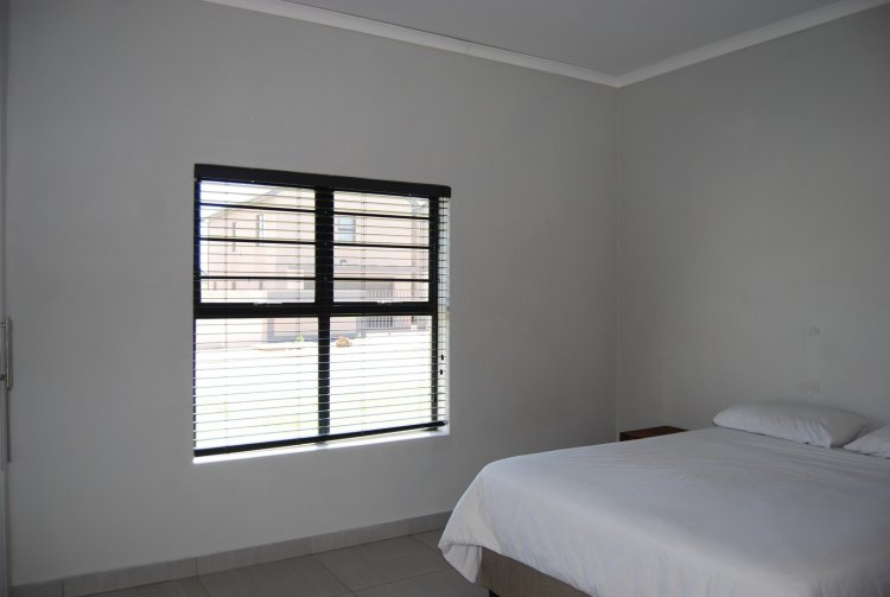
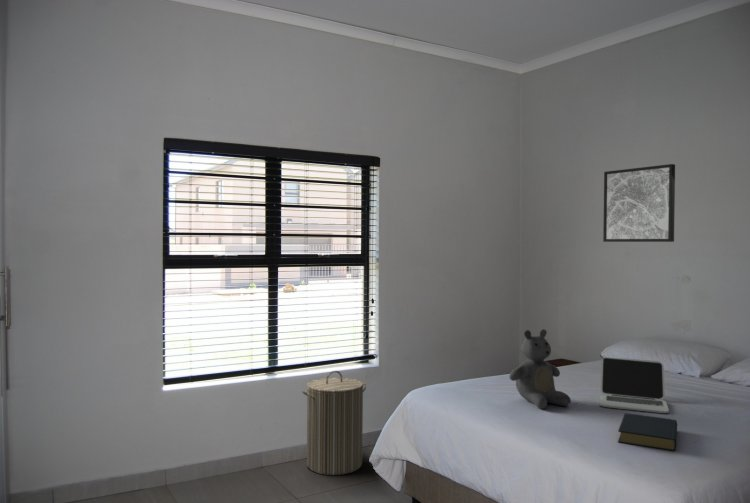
+ laptop (632, 383)
+ teddy bear (541, 367)
+ laundry hamper (335, 417)
+ wall art (637, 205)
+ hardback book (648, 430)
